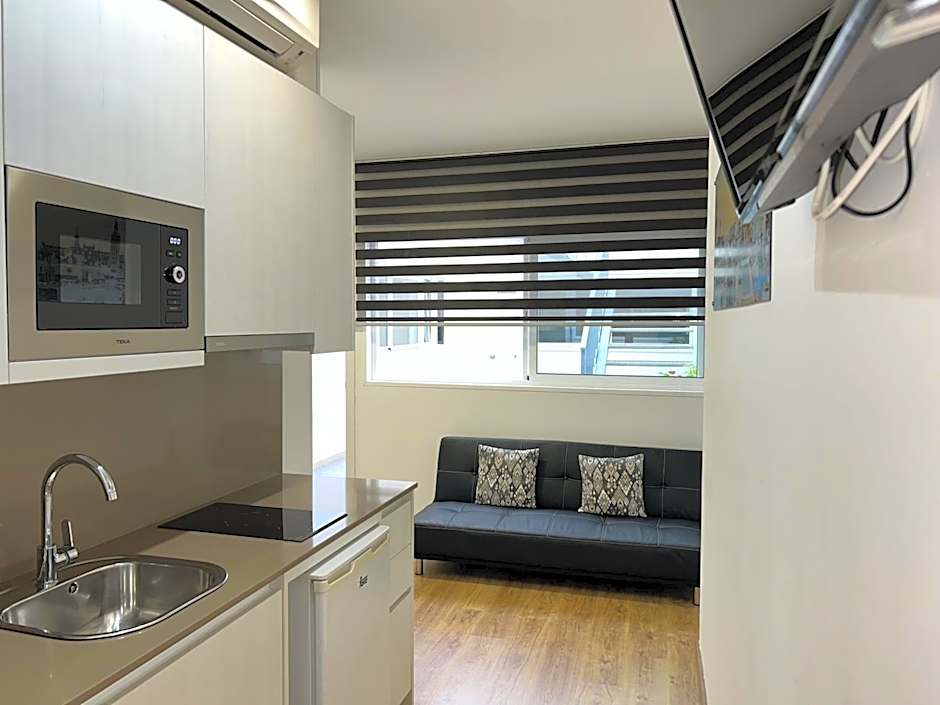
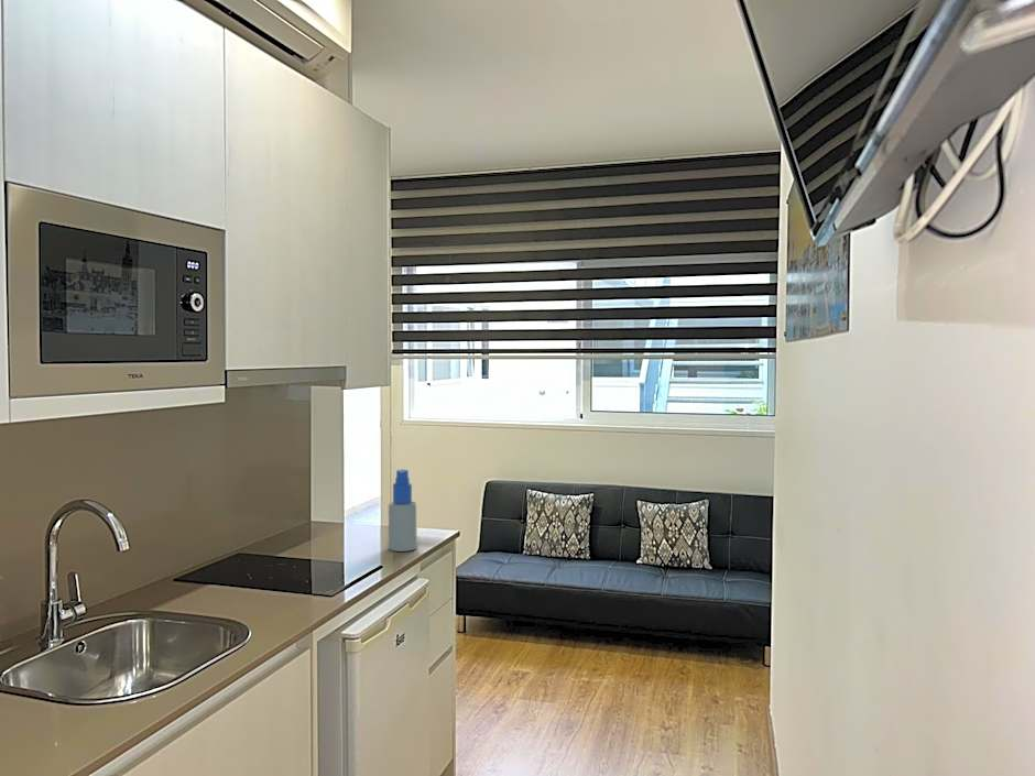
+ spray bottle (402, 509)
